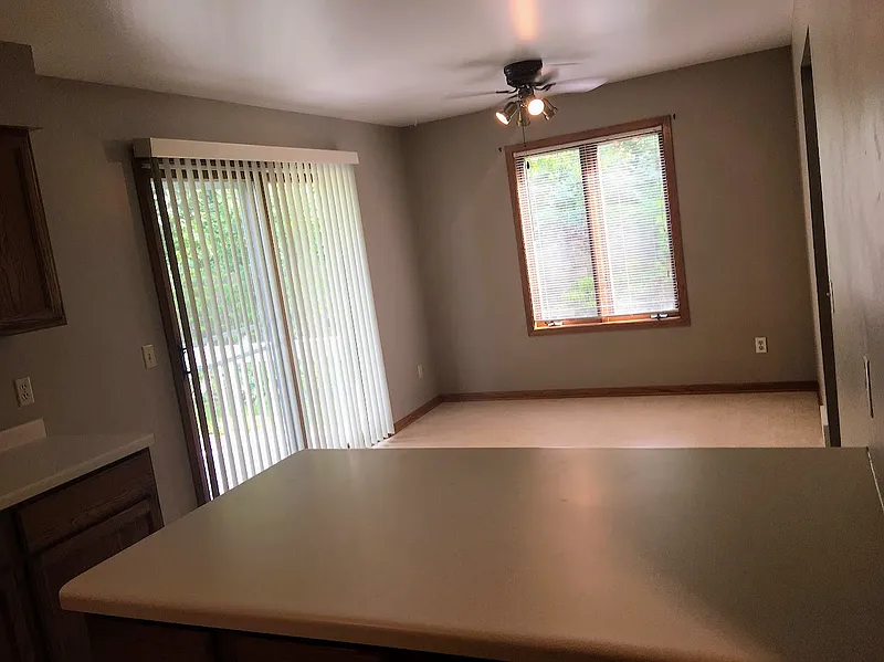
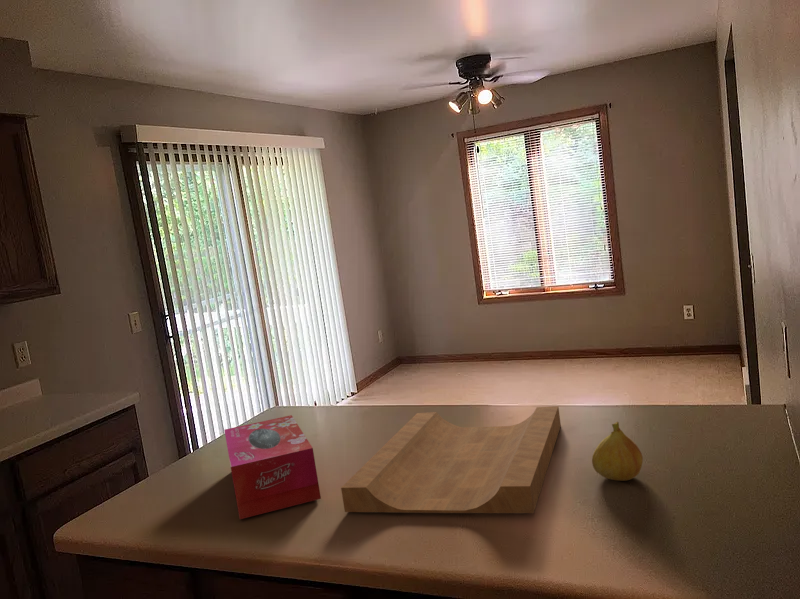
+ fruit (616, 449)
+ tissue box (268, 461)
+ cutting board (463, 453)
